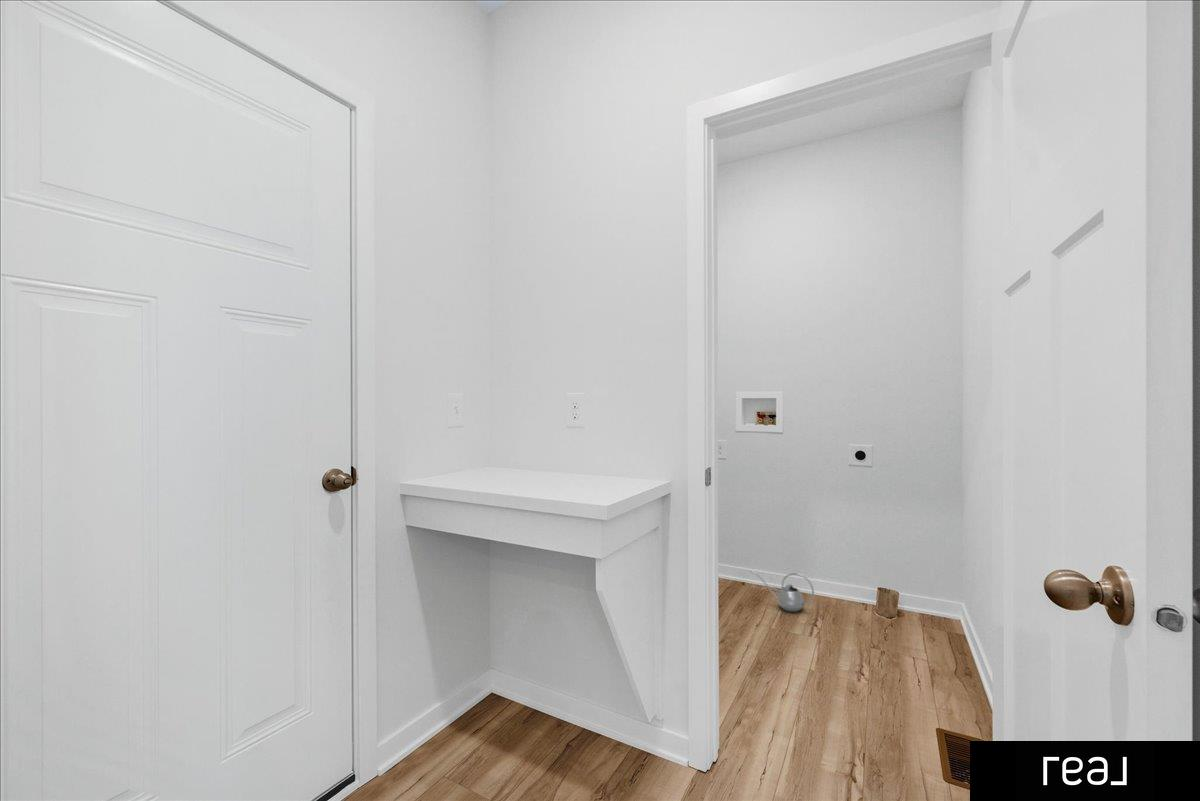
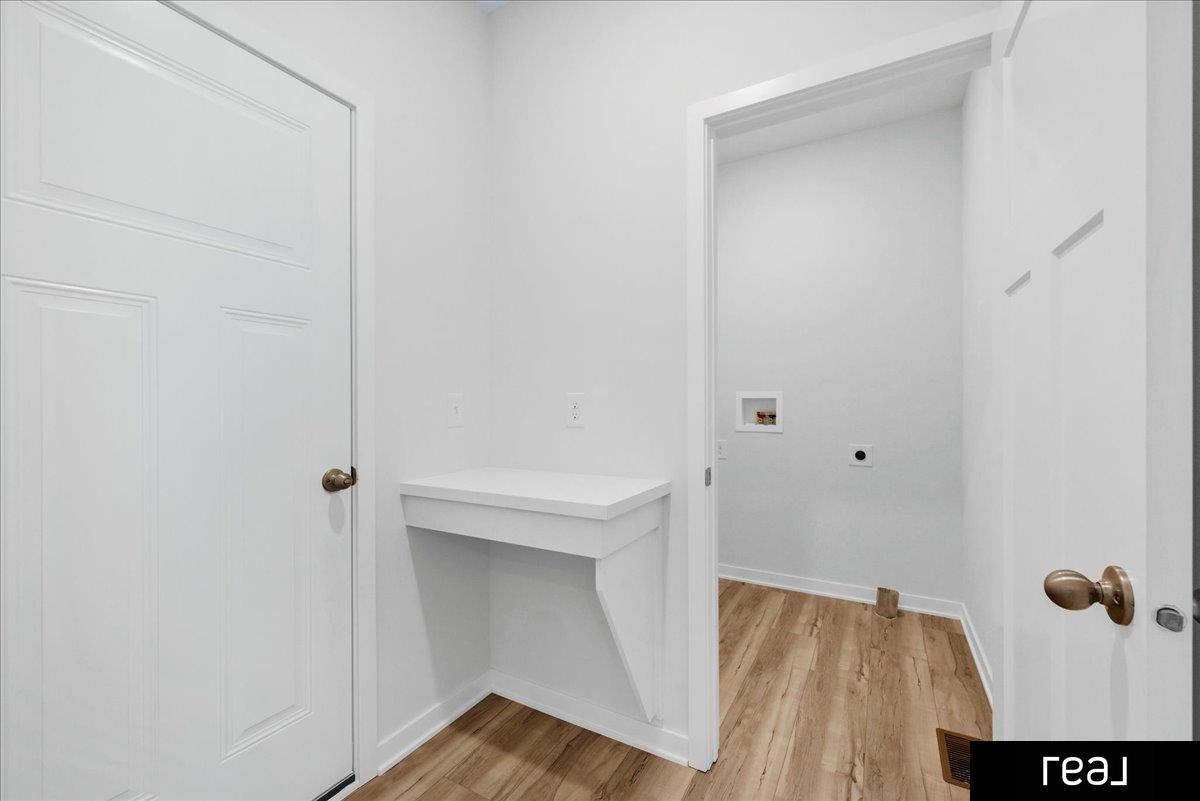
- watering can (781, 588)
